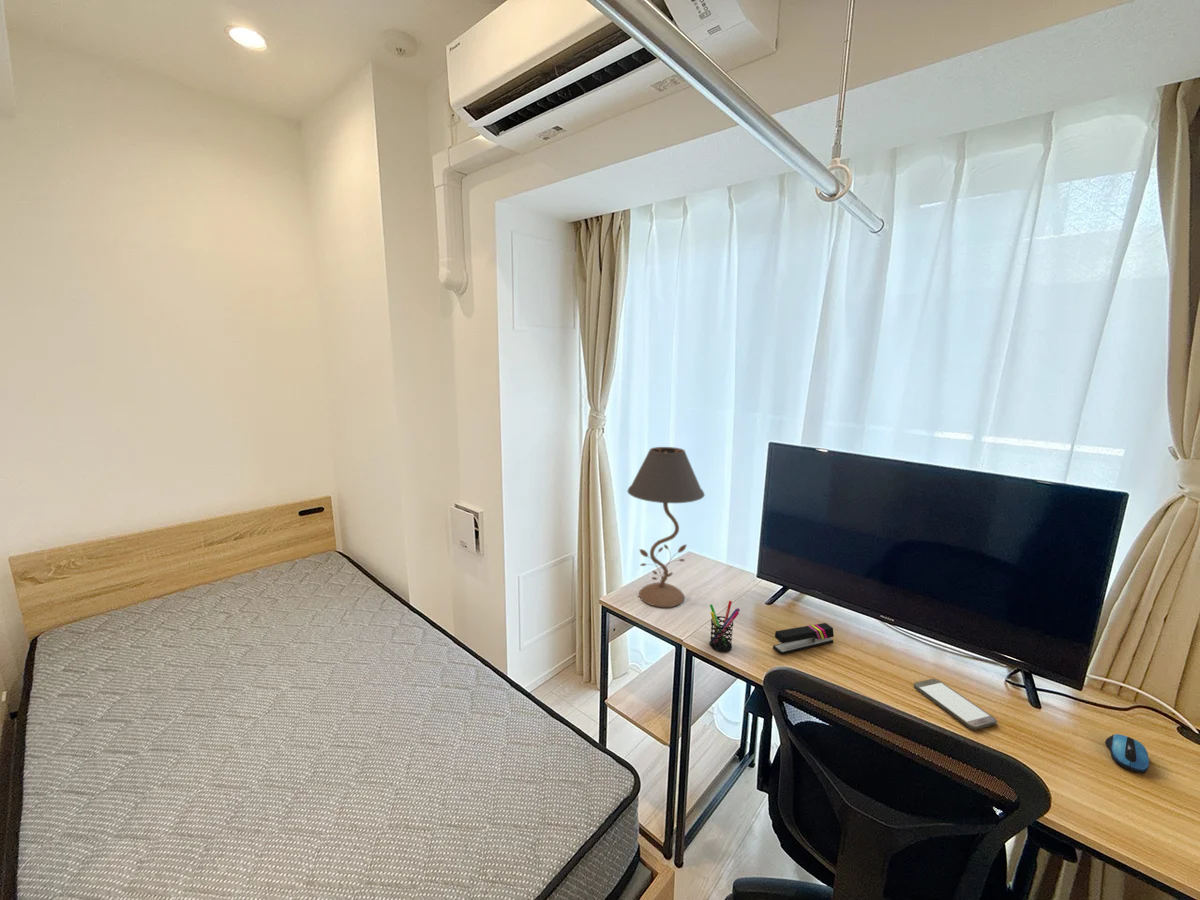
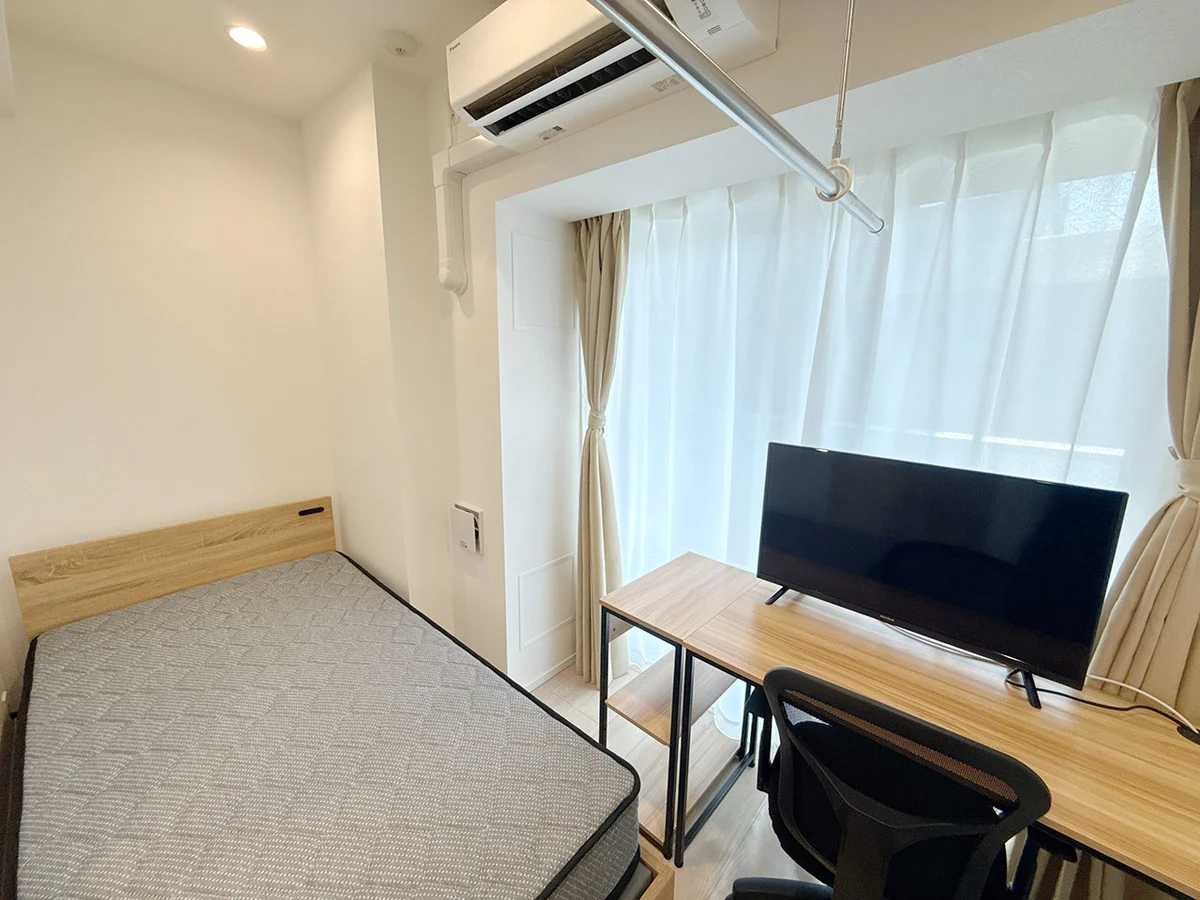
- computer mouse (1130, 749)
- pen holder (720, 624)
- stapler (804, 636)
- smartphone (952, 702)
- table lamp (672, 521)
